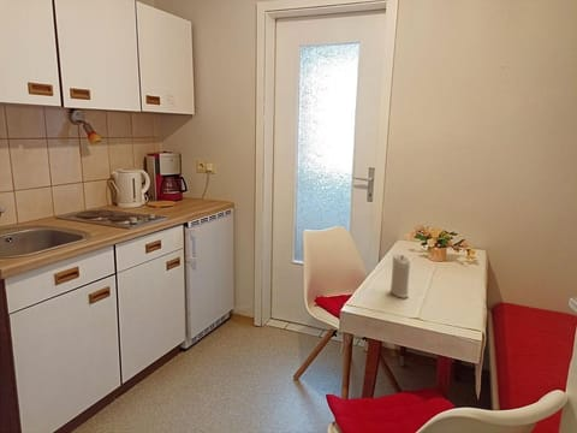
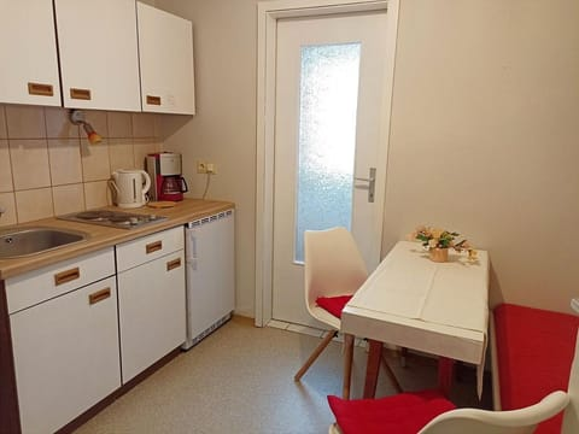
- candle (400, 274)
